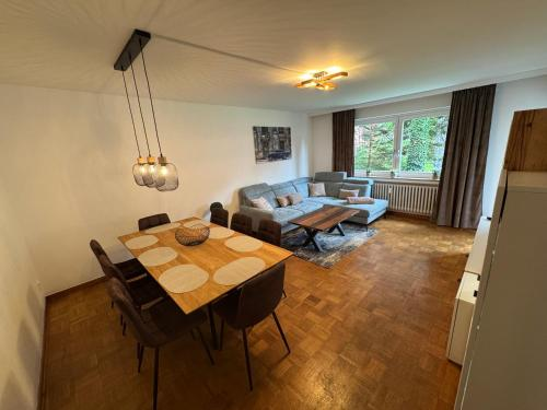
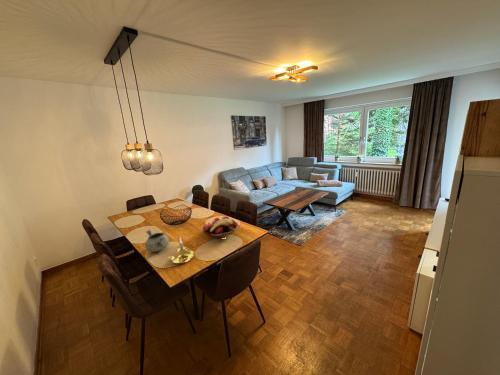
+ candle holder (179, 248)
+ decorative bowl (157, 241)
+ fruit basket (220, 226)
